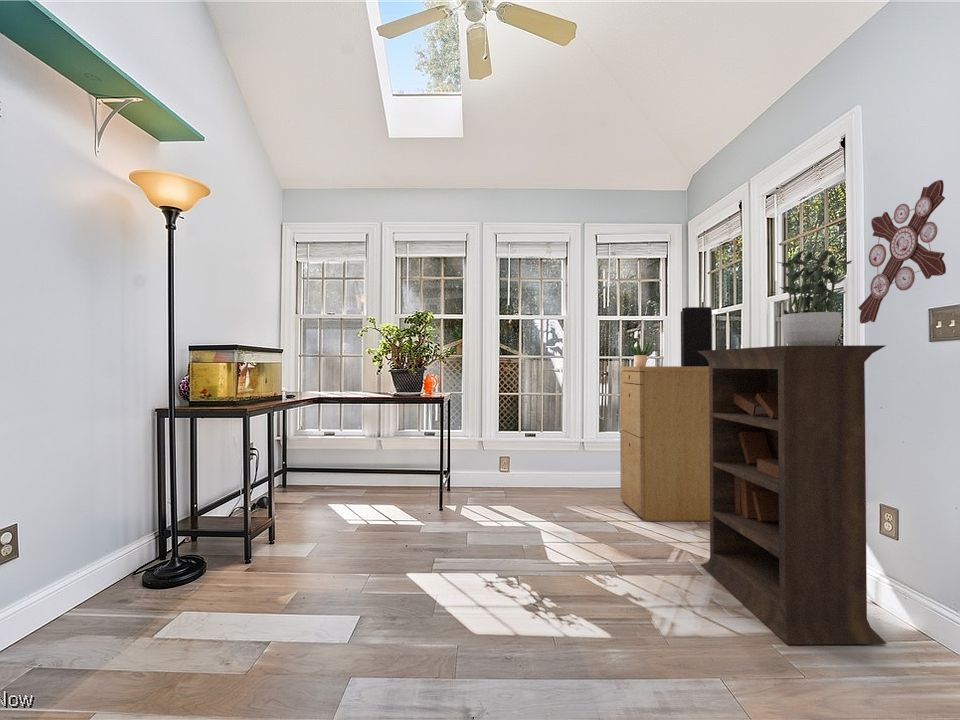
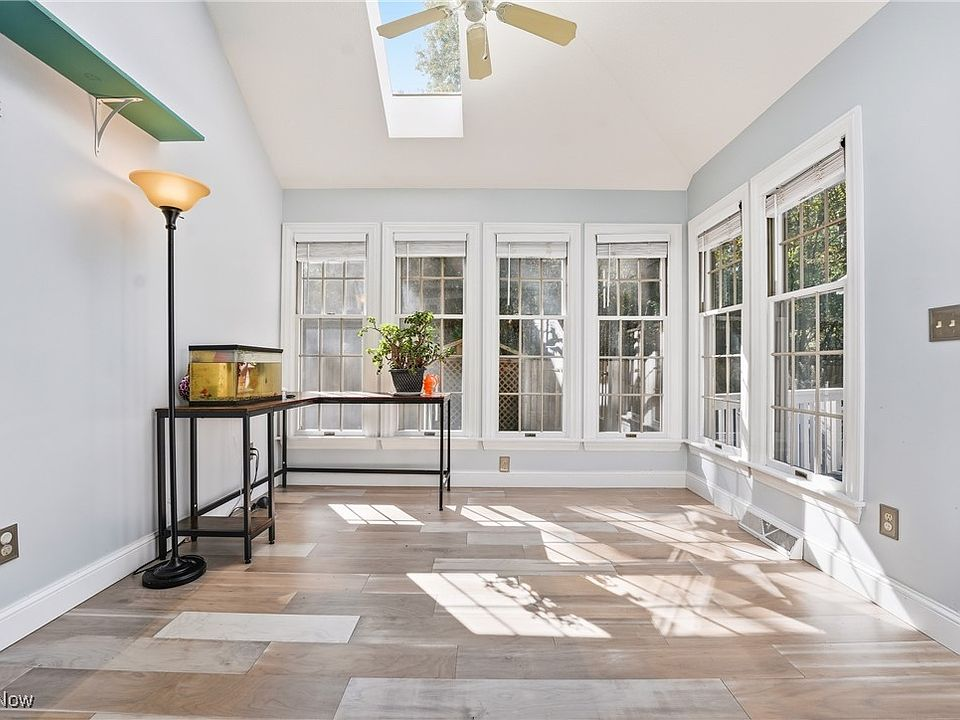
- potted plant (813, 296)
- potted plant (640, 349)
- bookcase (776, 473)
- filing cabinet (673, 438)
- rifle magazine (696, 336)
- decorative cross (896, 258)
